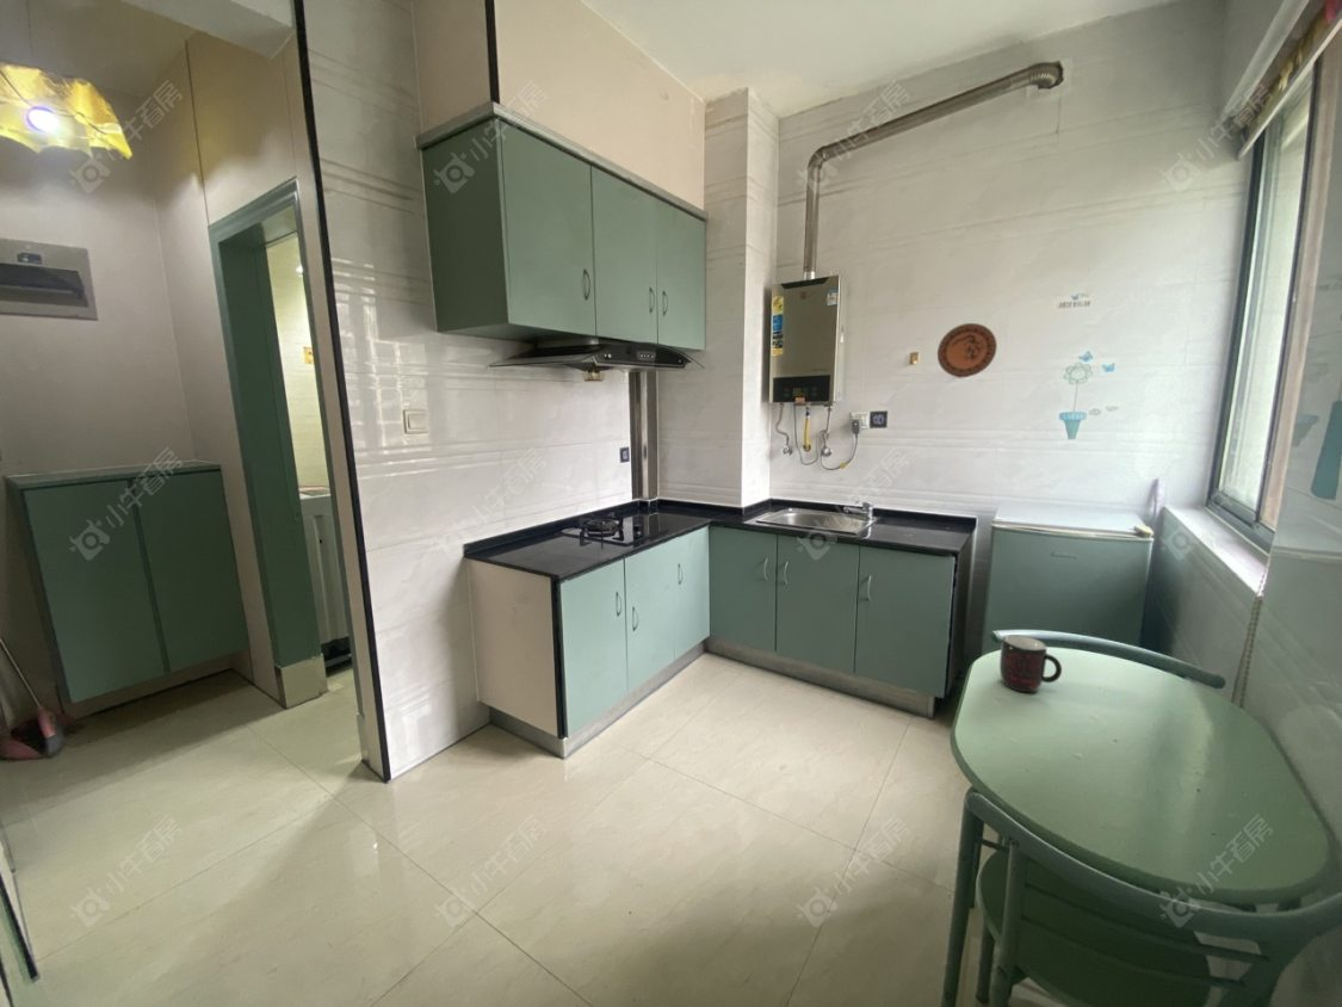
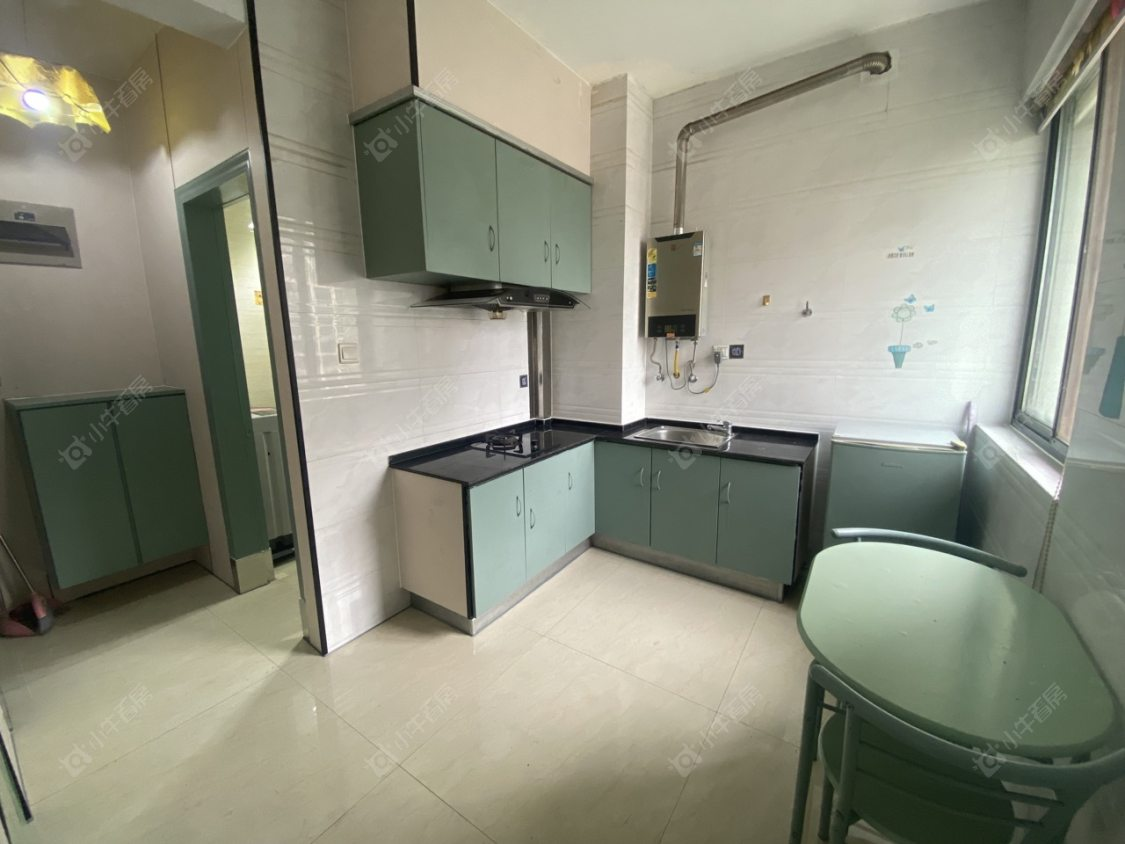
- decorative plate (966, 350)
- mug (1029, 665)
